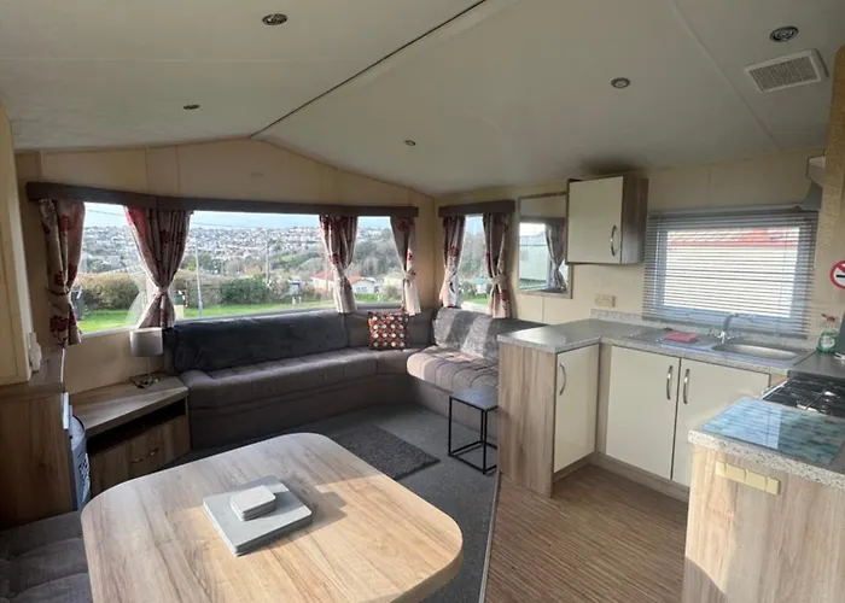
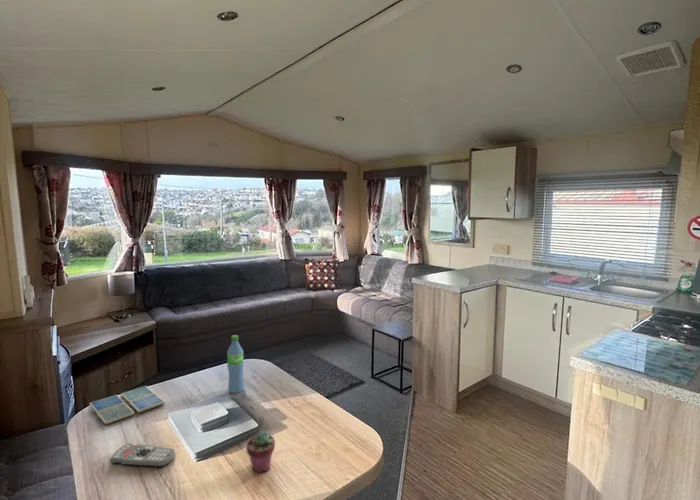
+ drink coaster (126, 404)
+ remote control (144, 455)
+ water bottle (235, 363)
+ potted succulent (261, 449)
